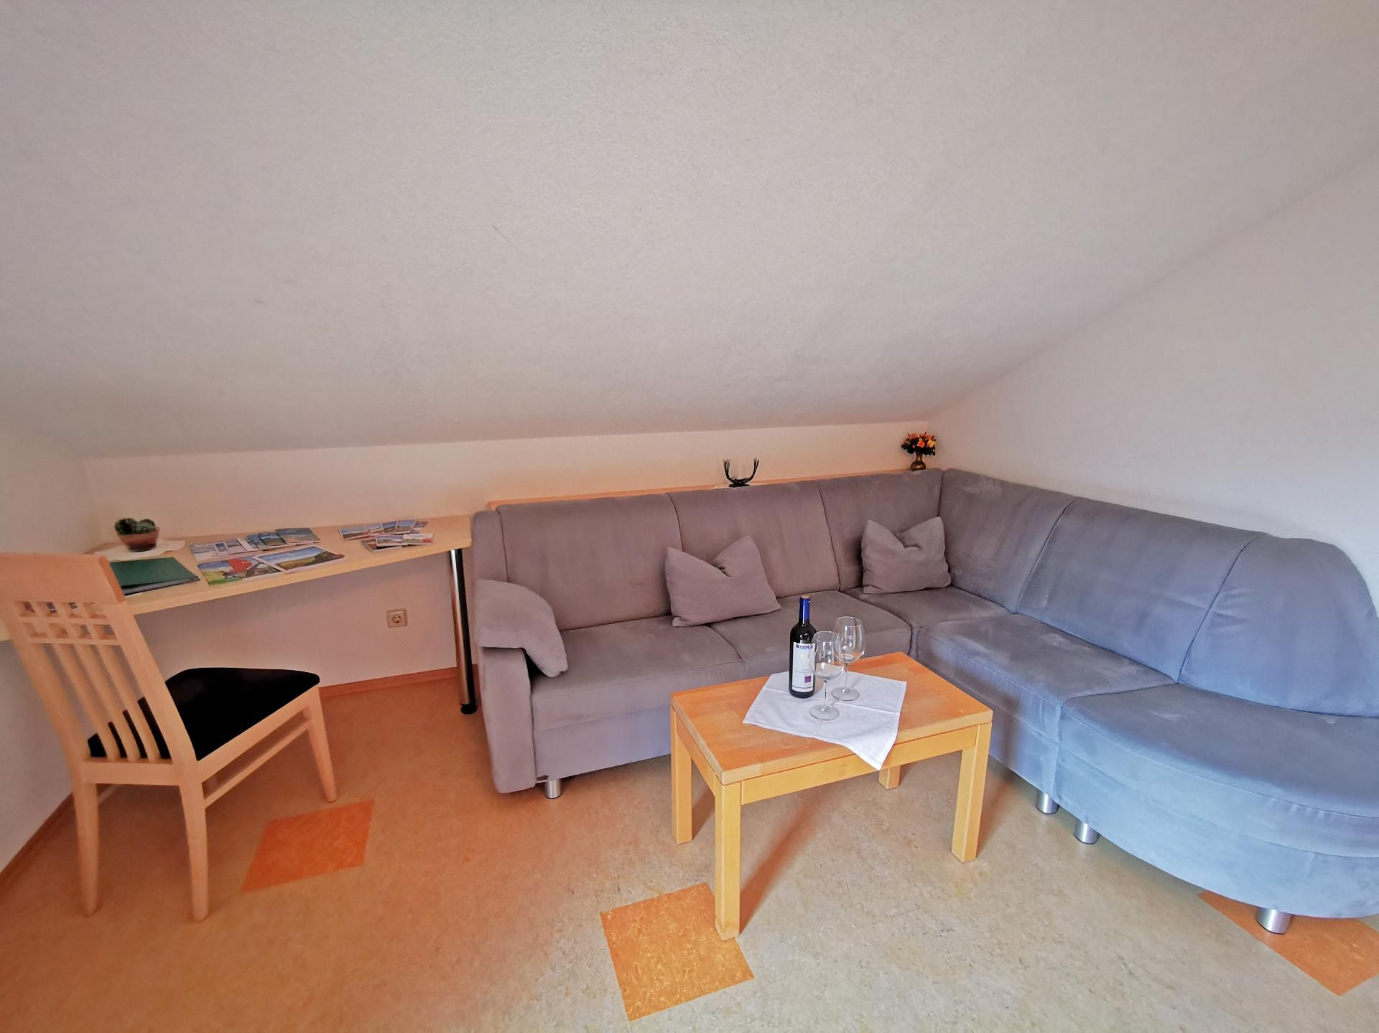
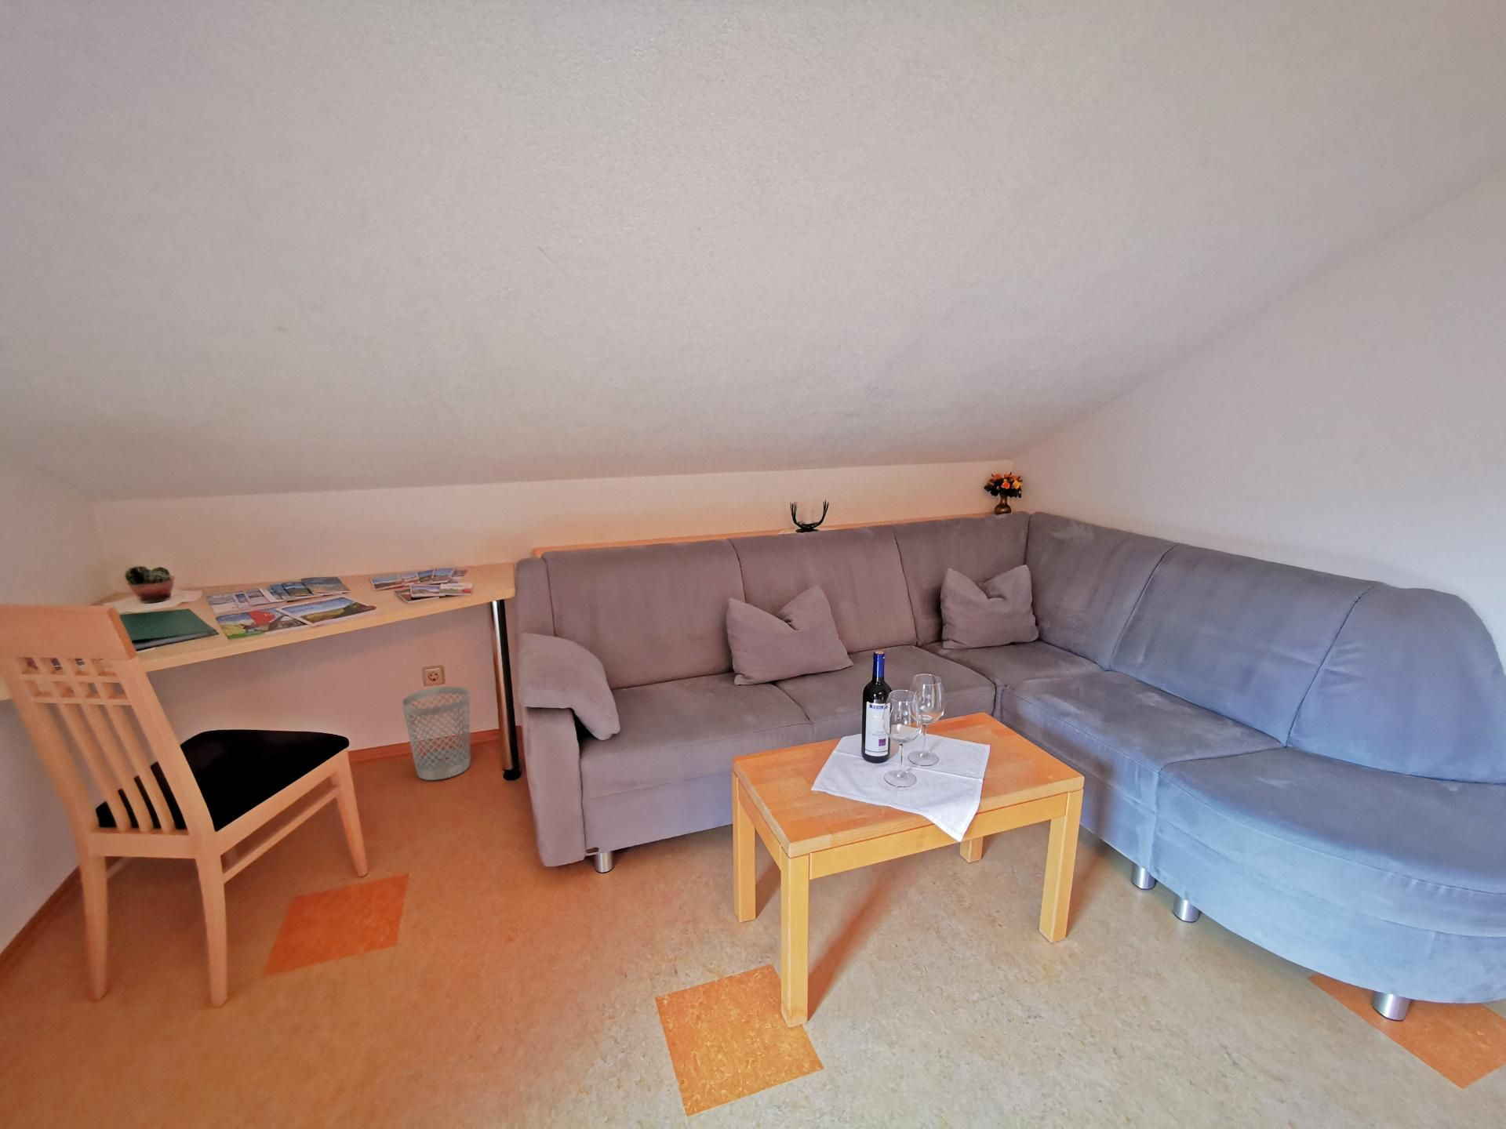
+ wastebasket (440, 733)
